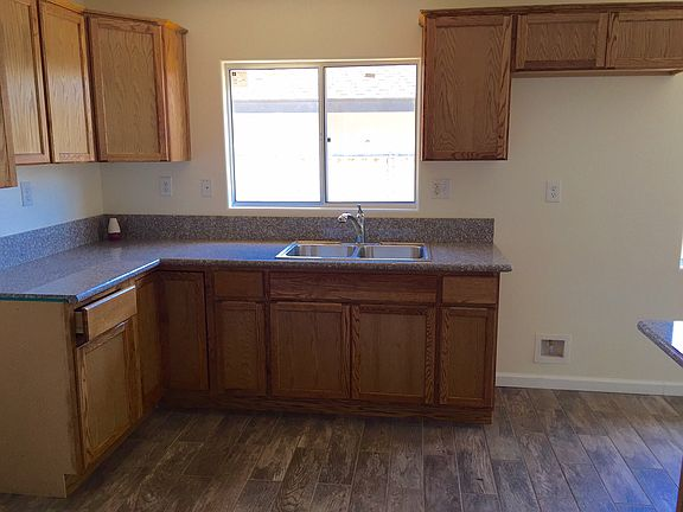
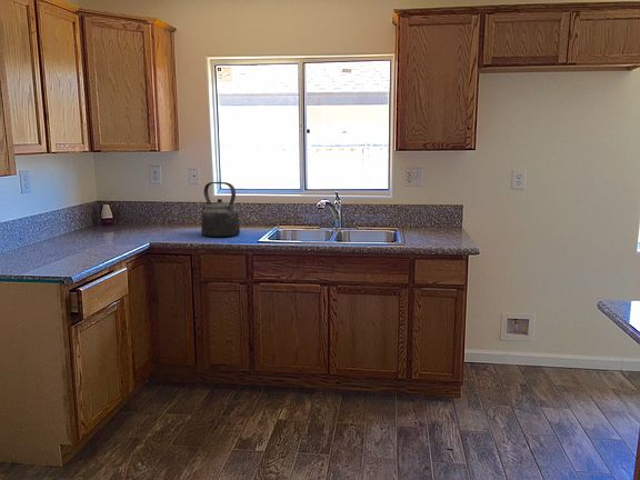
+ kettle (217, 208)
